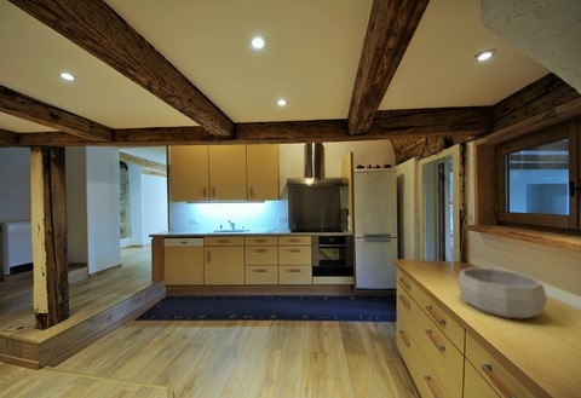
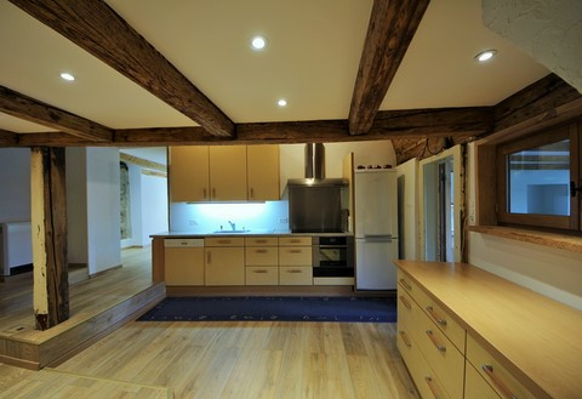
- decorative bowl (497, 292)
